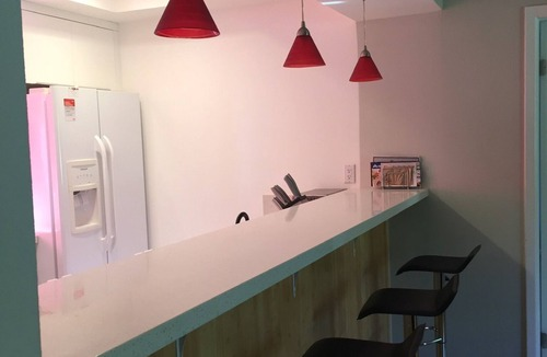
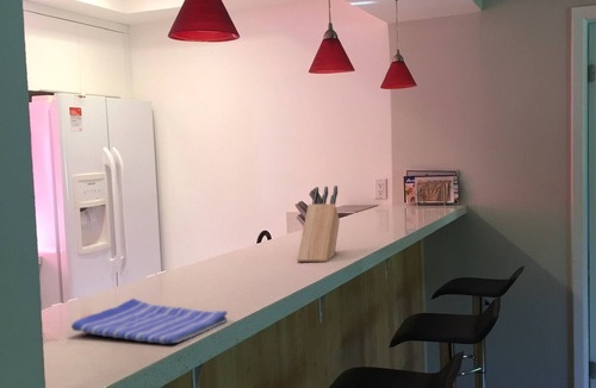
+ knife block (319, 221)
+ dish towel (150, 319)
